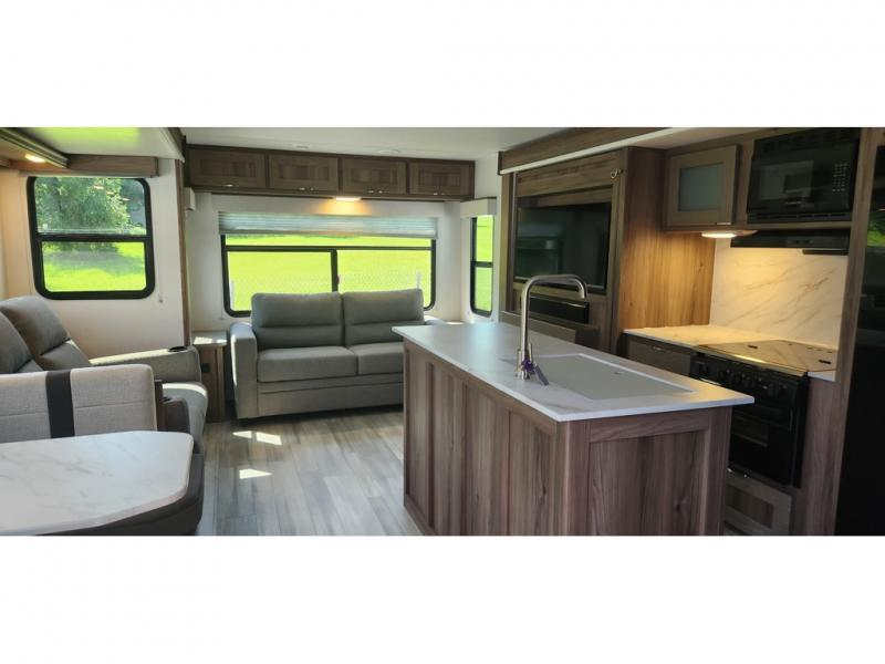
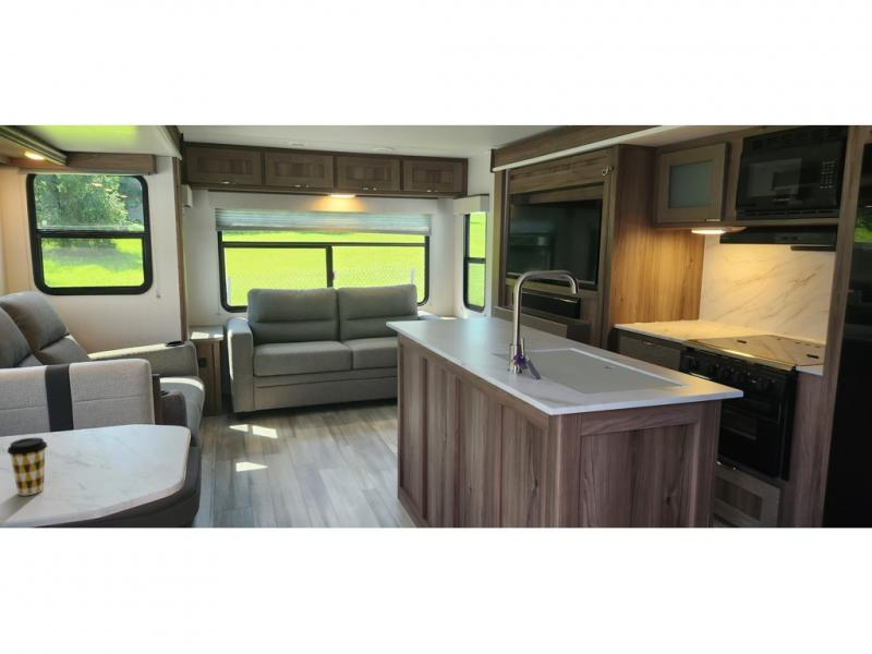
+ coffee cup (28, 467)
